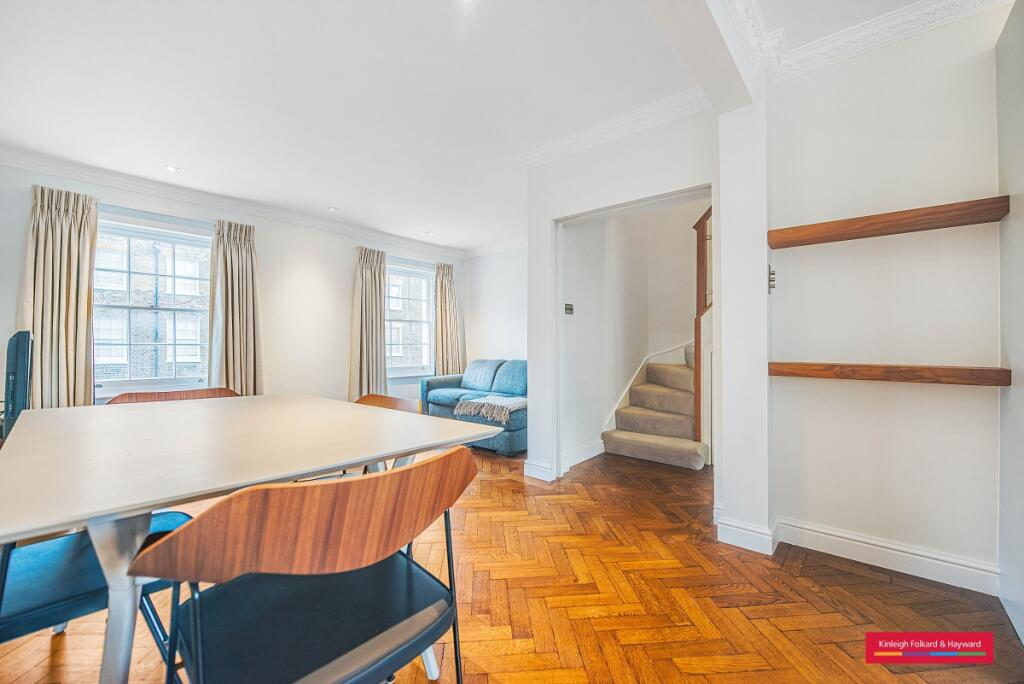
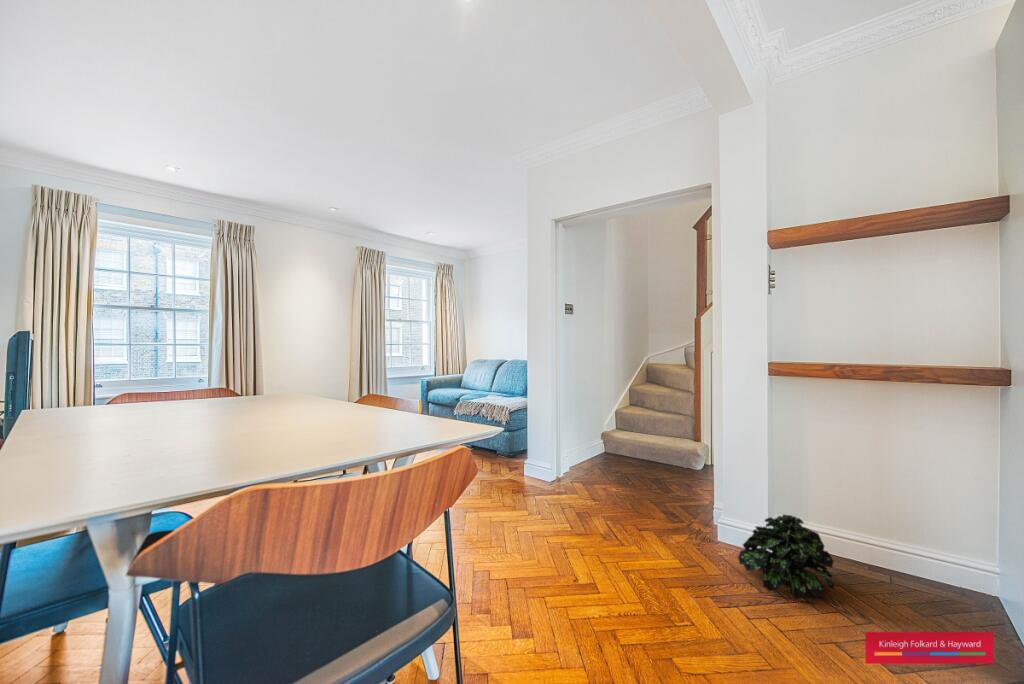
+ potted plant (784, 547)
